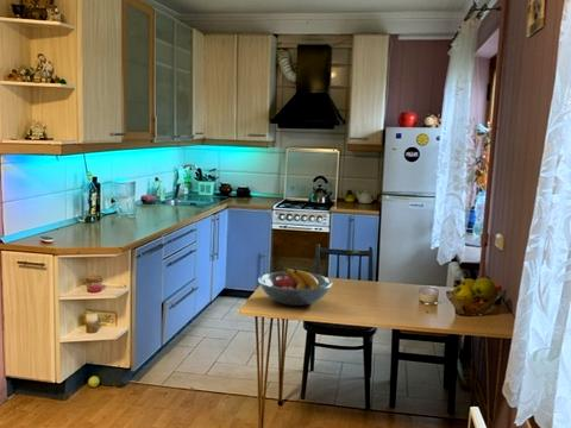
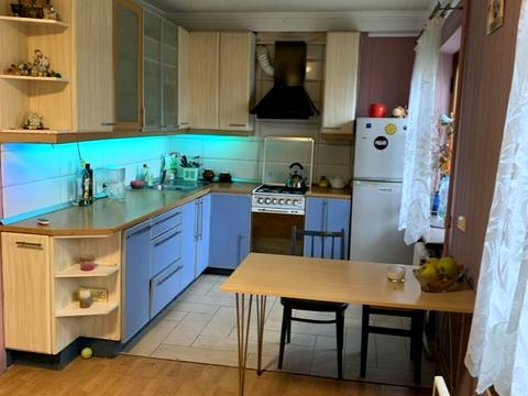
- fruit bowl (294, 287)
